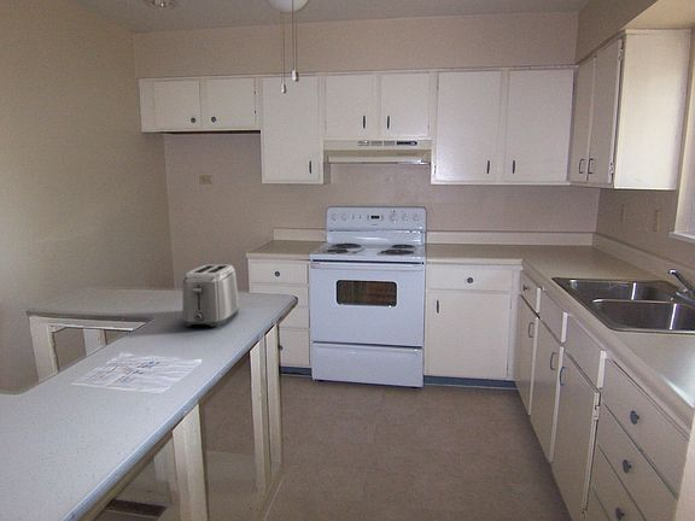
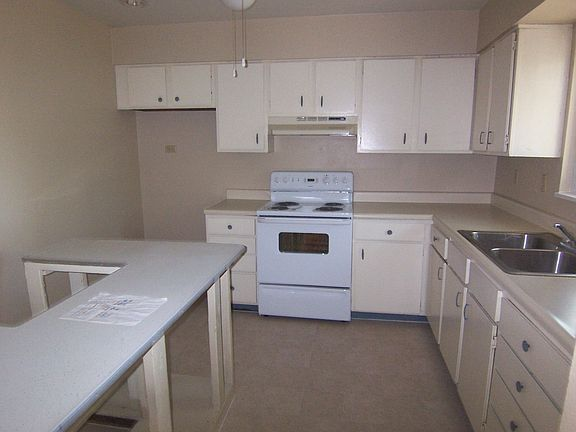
- toaster (212, 293)
